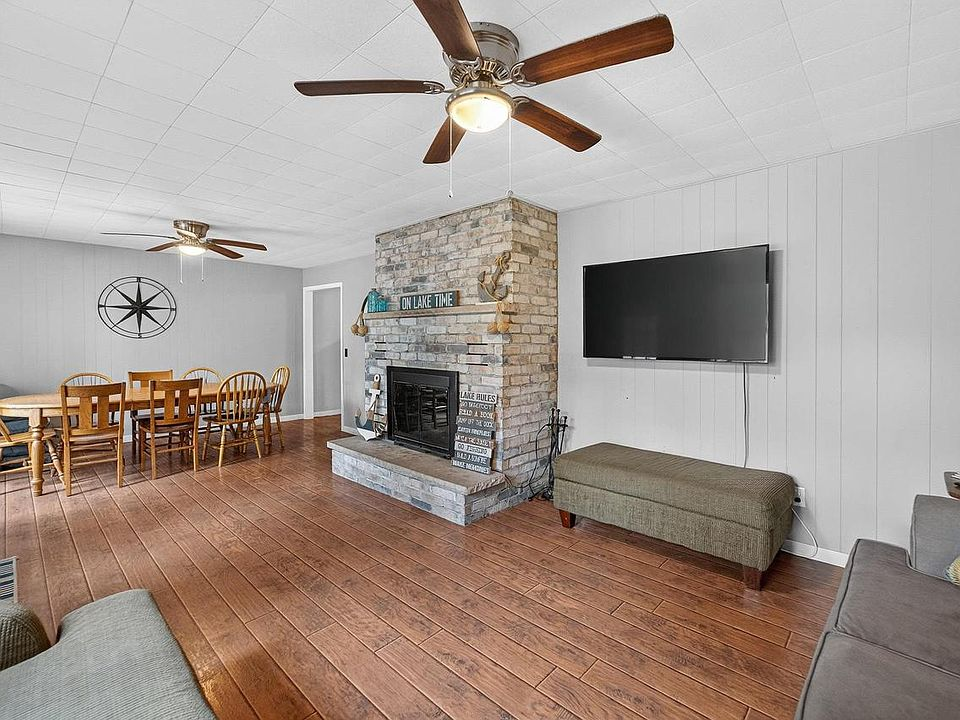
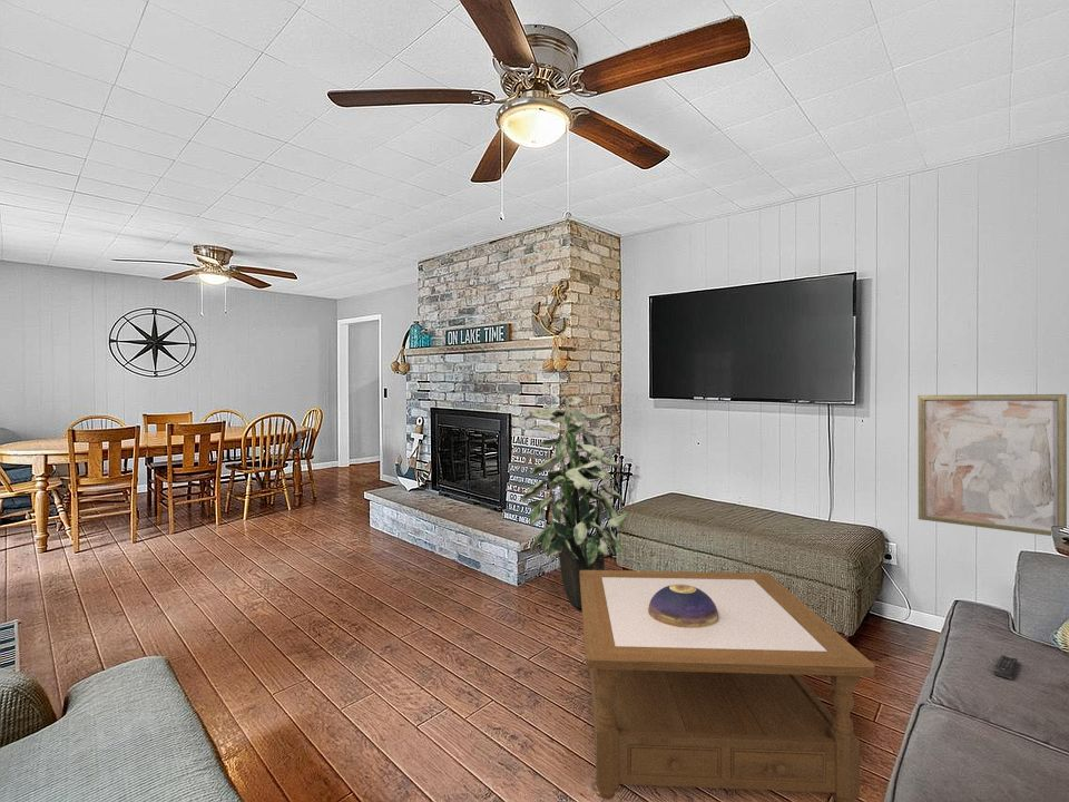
+ decorative bowl (683, 599)
+ indoor plant (573, 500)
+ remote control (1006, 665)
+ wall art (987, 461)
+ coffee table (695, 667)
